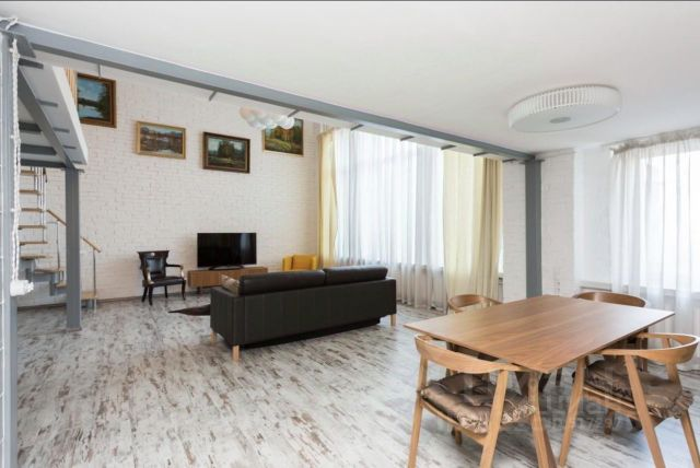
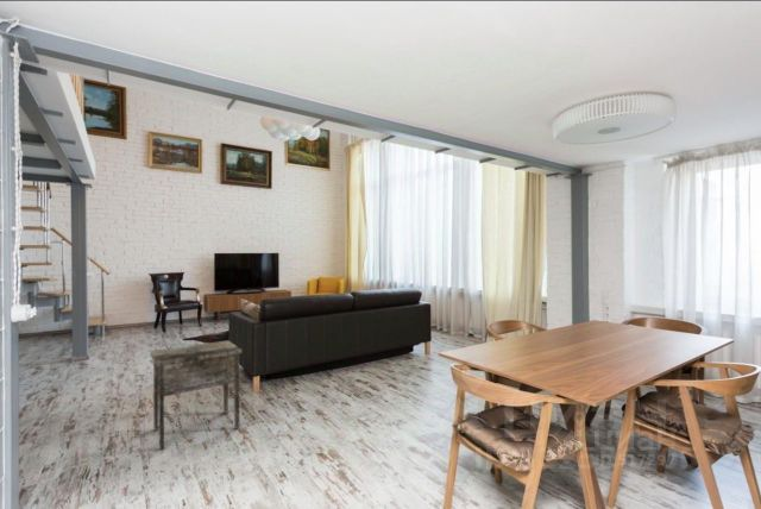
+ side table (196, 389)
